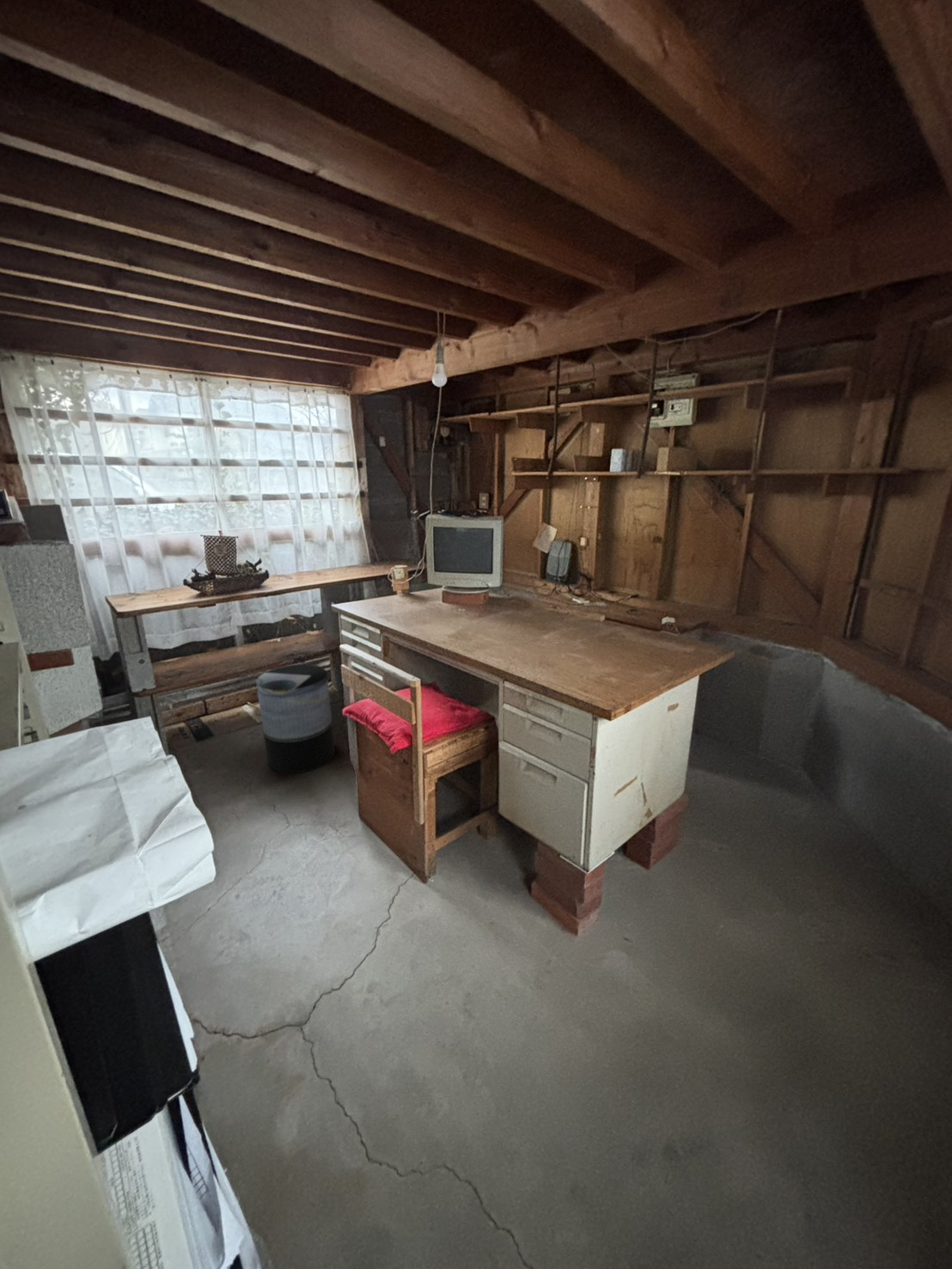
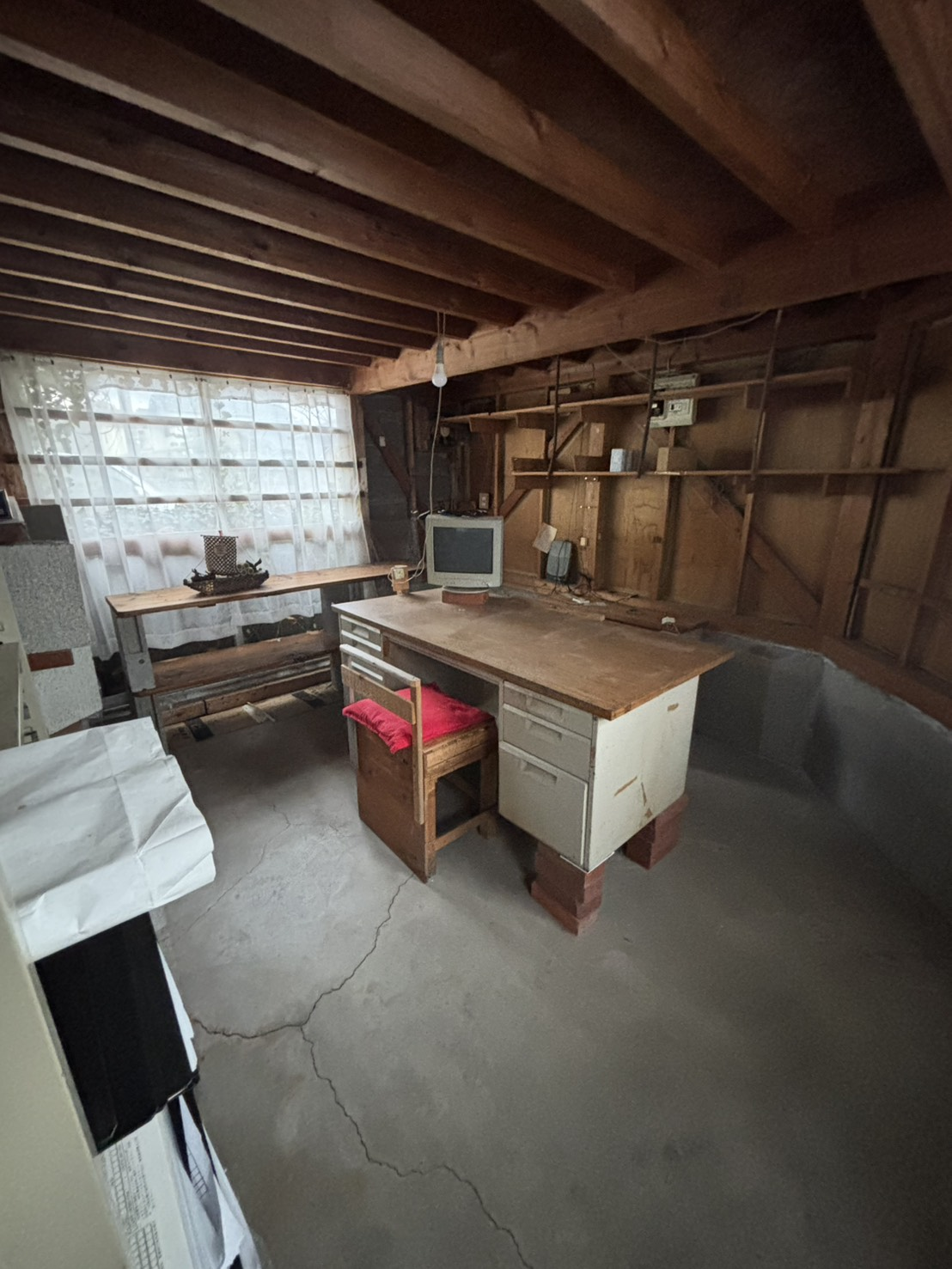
- trash can (296, 717)
